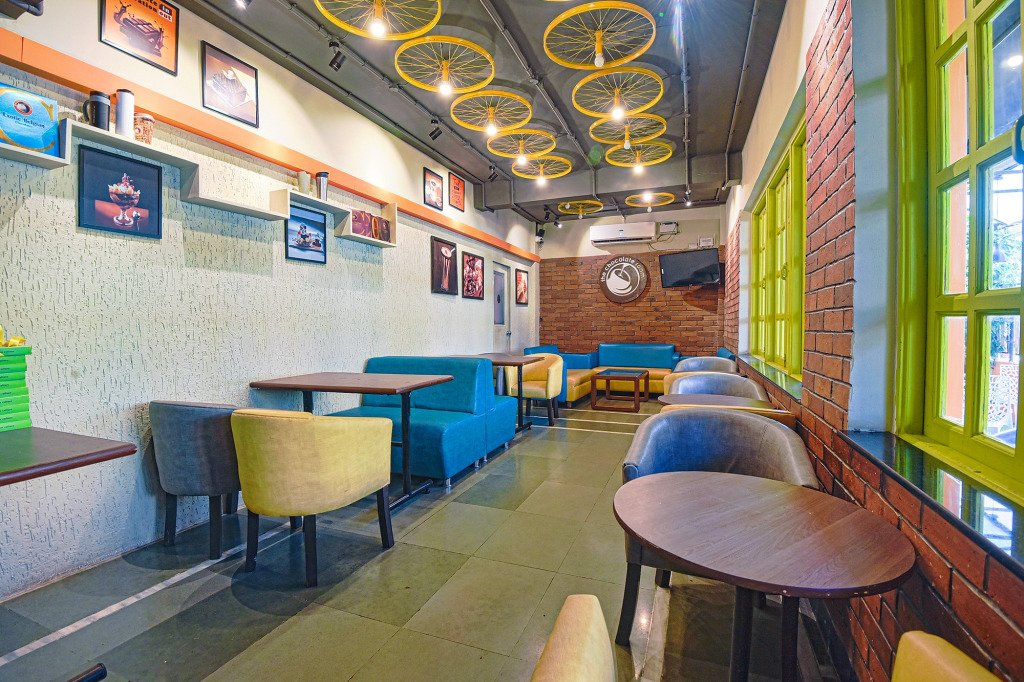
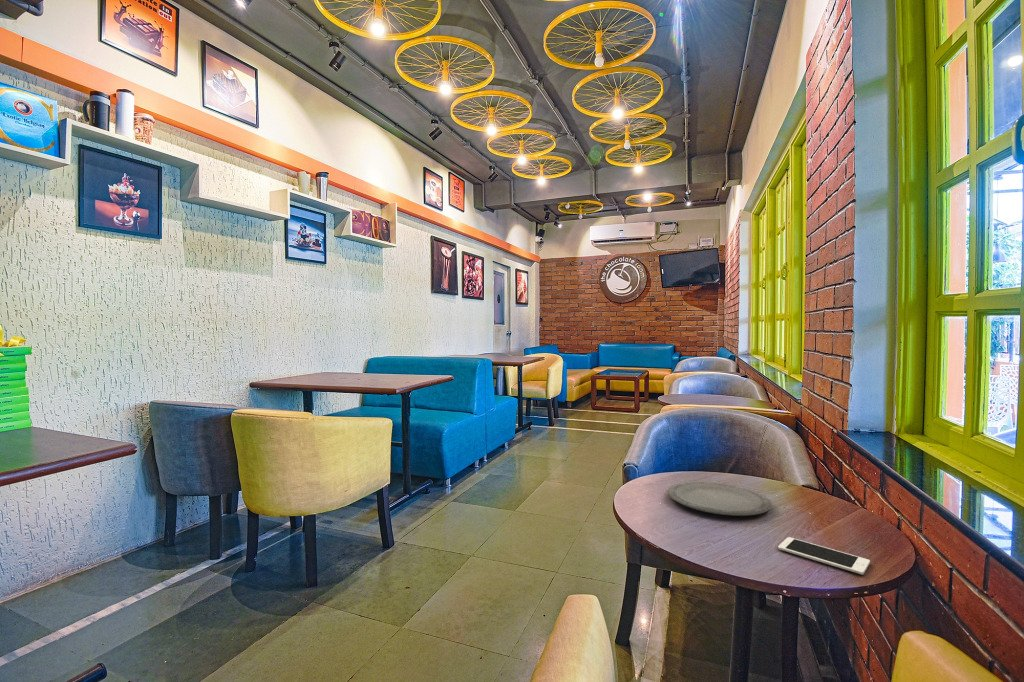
+ plate (717, 498)
+ cell phone (822, 554)
